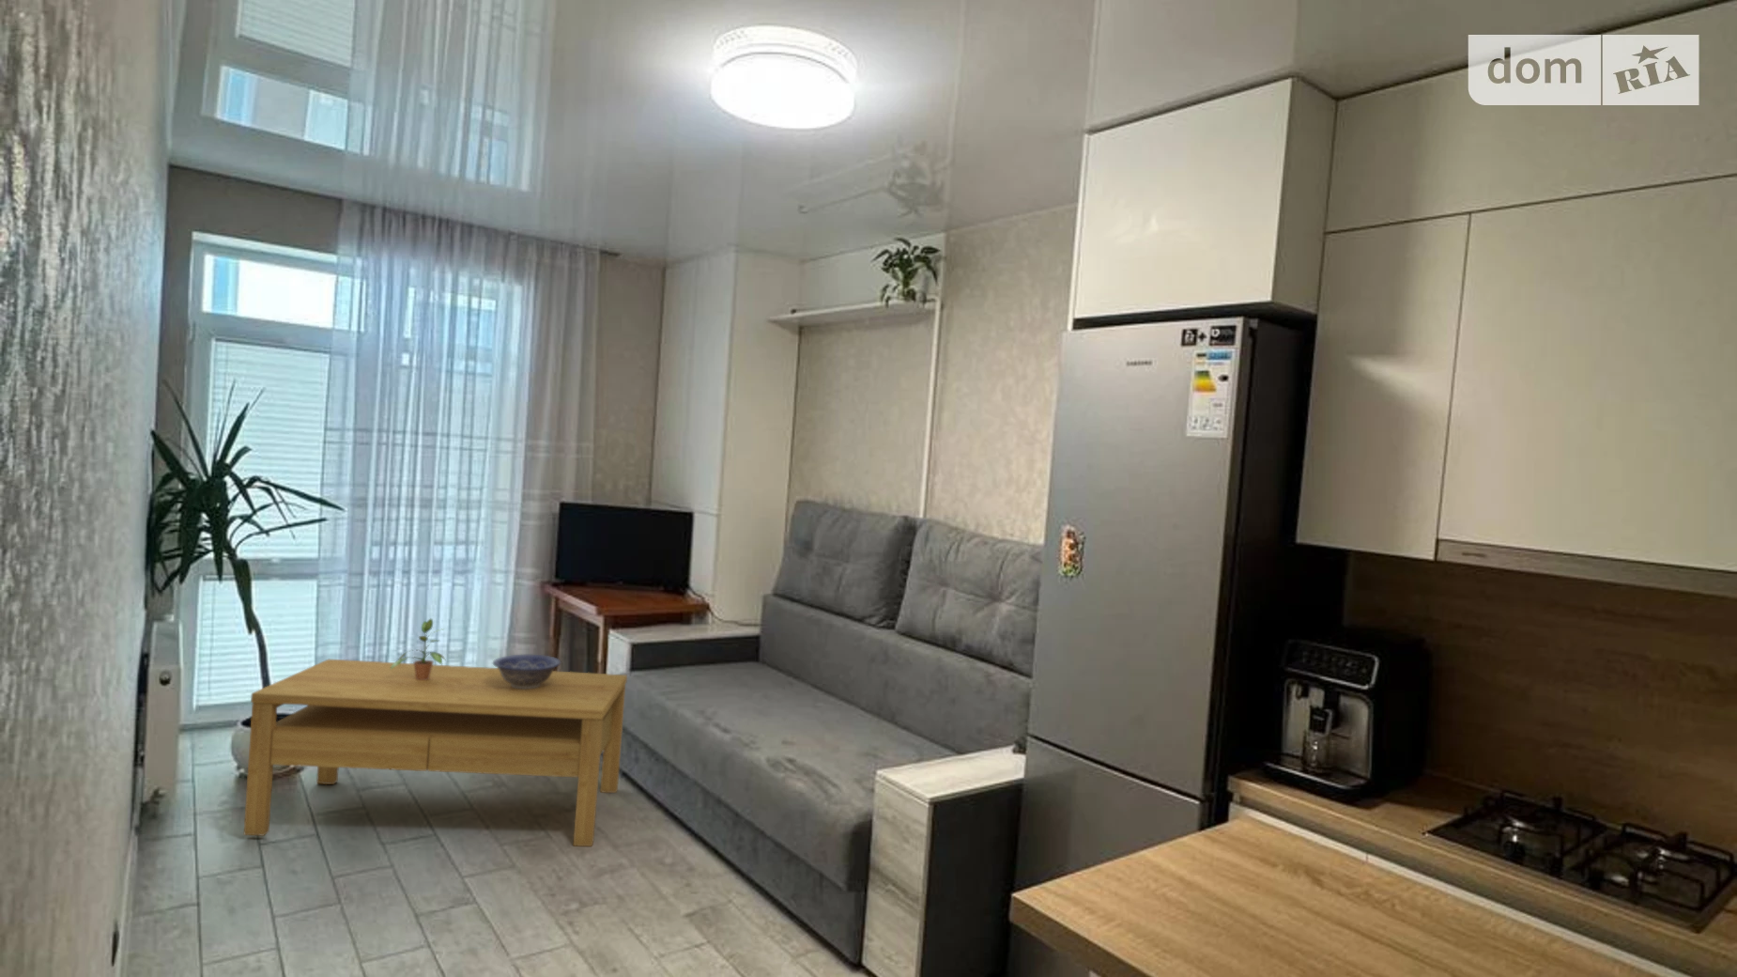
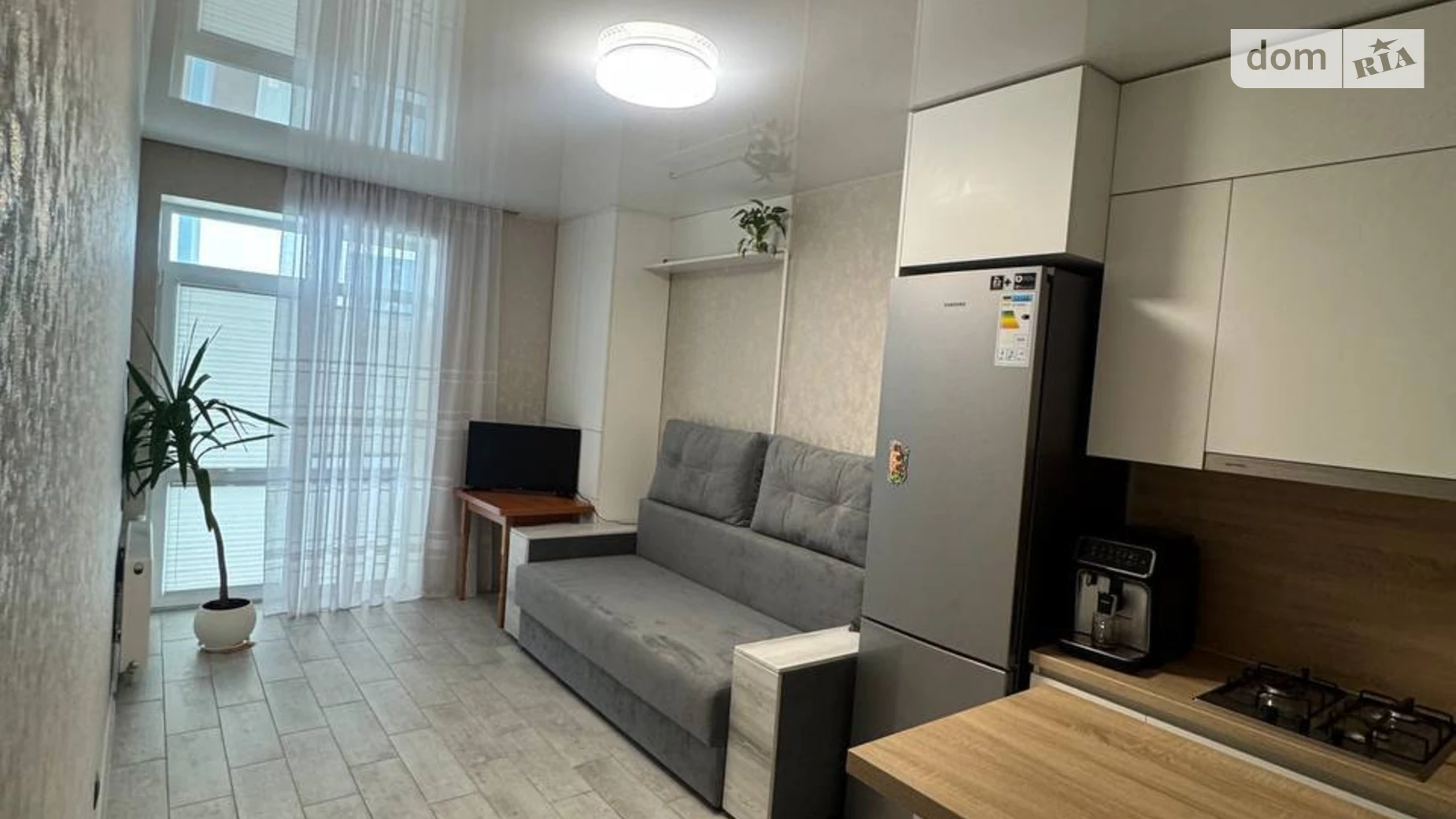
- coffee table (452, 747)
- decorative bowl (526, 673)
- potted plant (421, 650)
